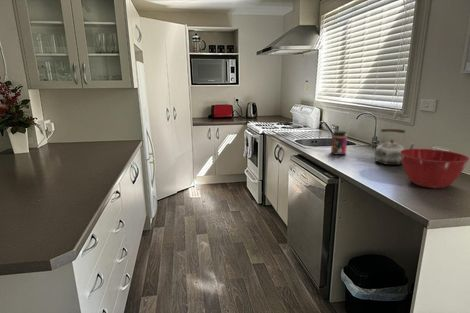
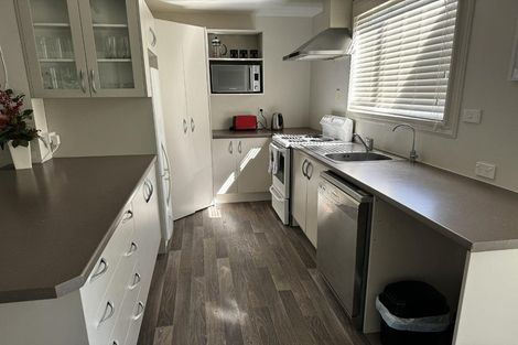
- kettle (395, 146)
- jar (339, 142)
- mixing bowl (430, 169)
